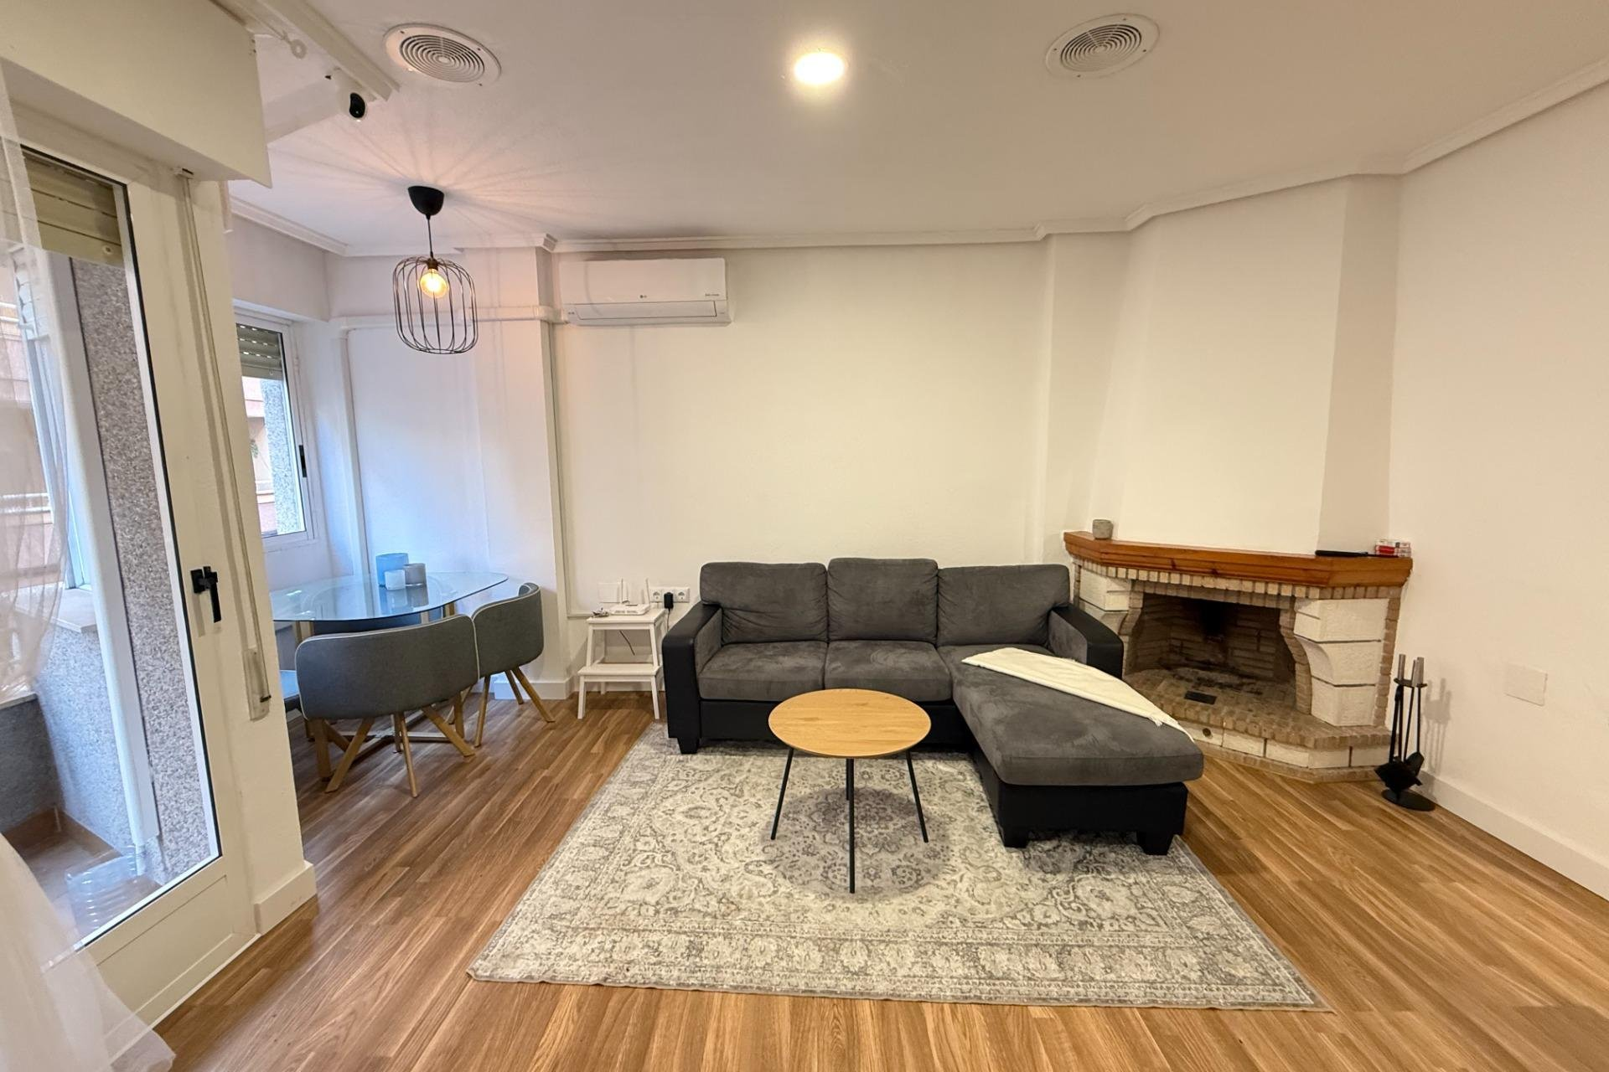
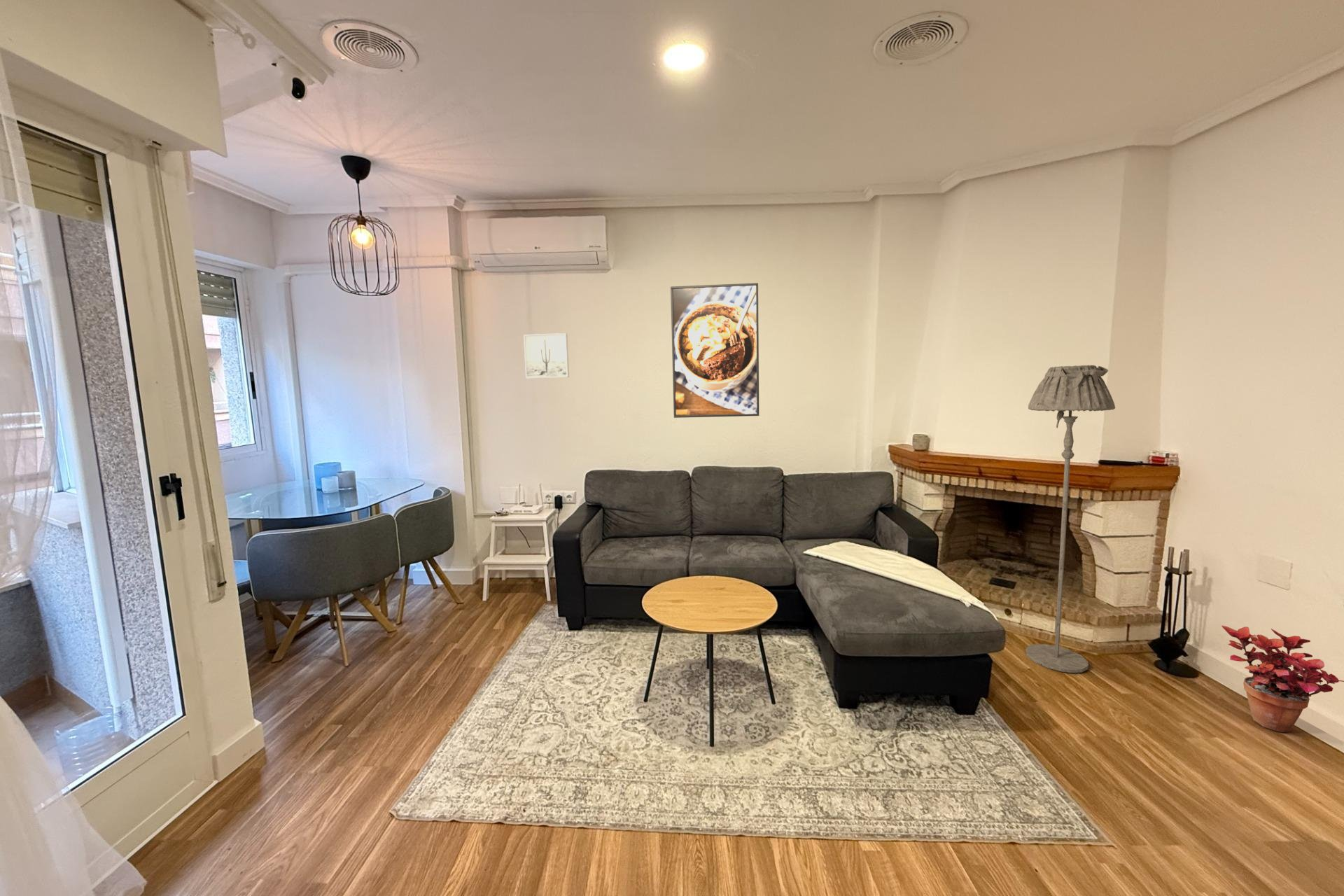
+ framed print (715, 351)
+ floor lamp (1063, 517)
+ potted plant (1280, 683)
+ wall art (546, 356)
